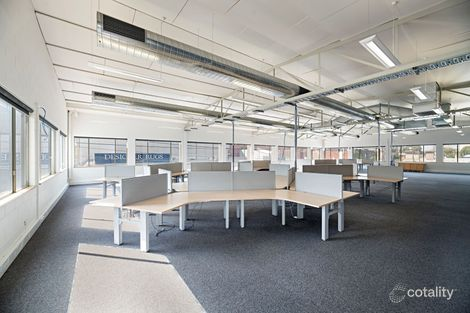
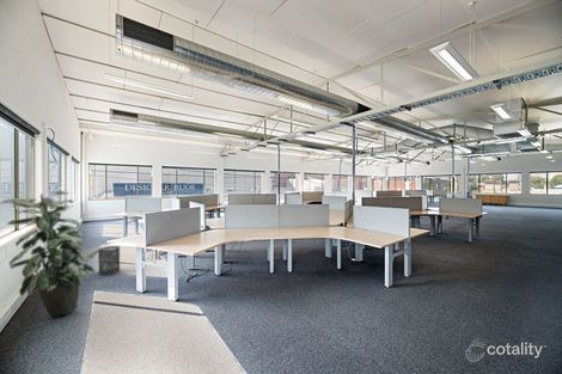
+ indoor plant (53, 253)
+ trash can (109, 259)
